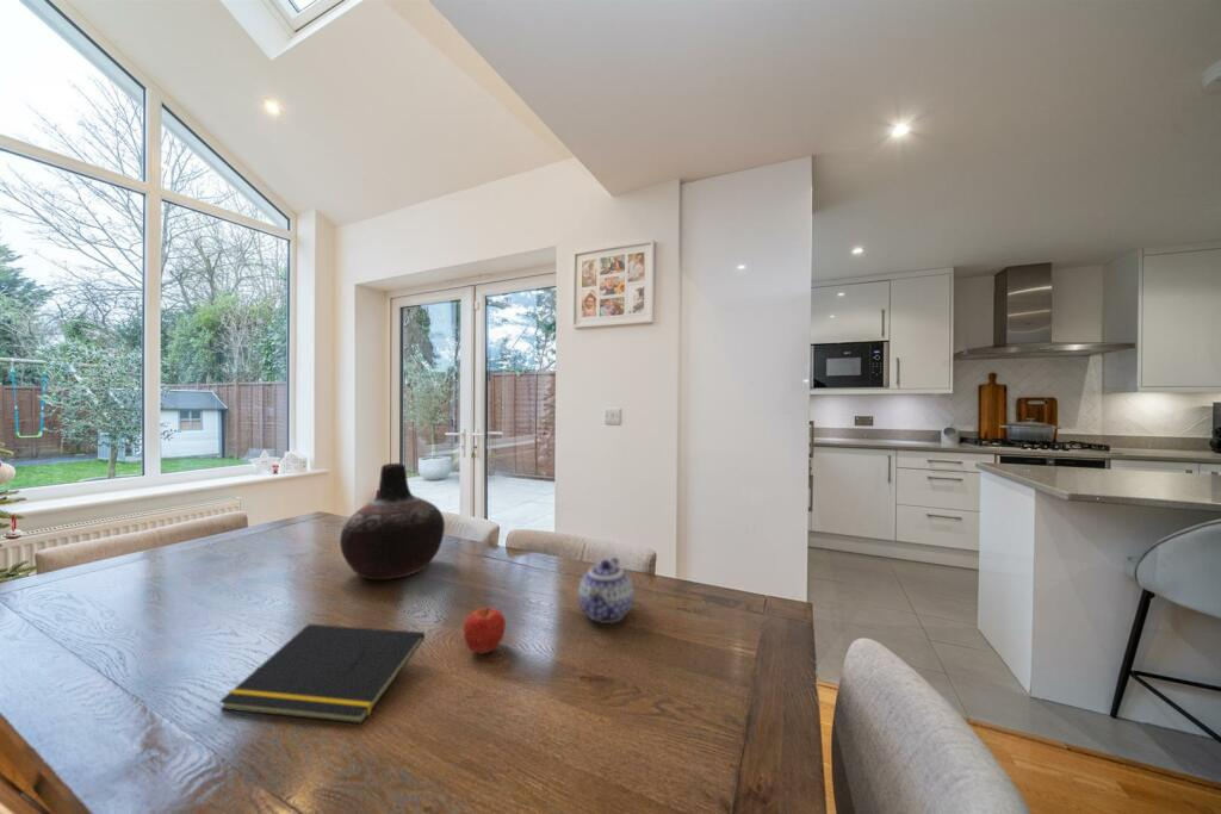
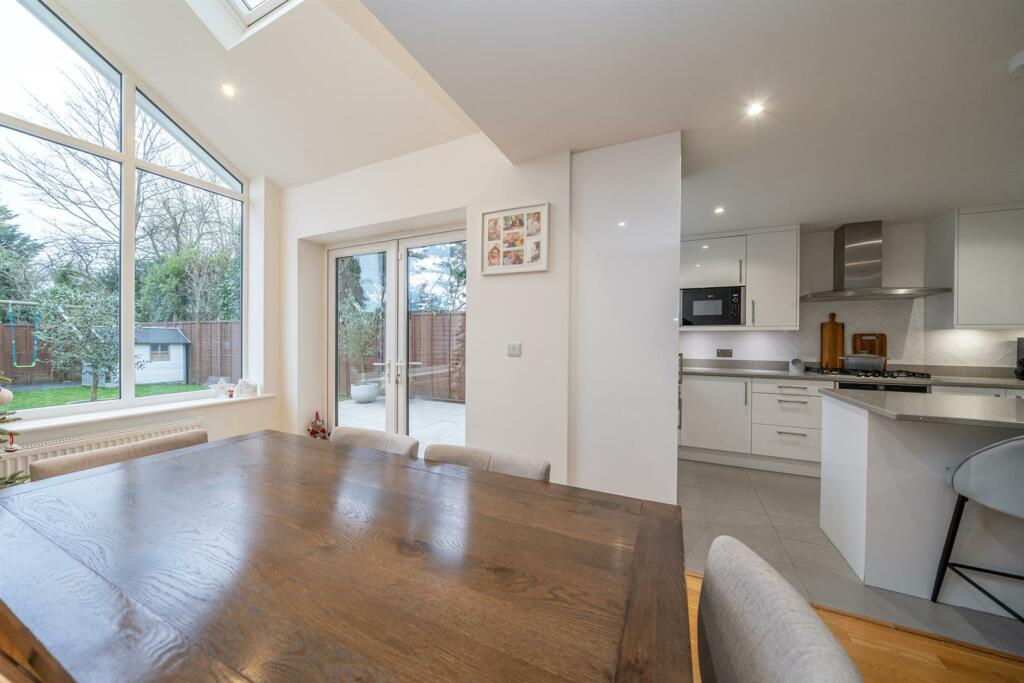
- fruit (484, 628)
- notepad (331, 666)
- teapot (606, 586)
- vase (395, 517)
